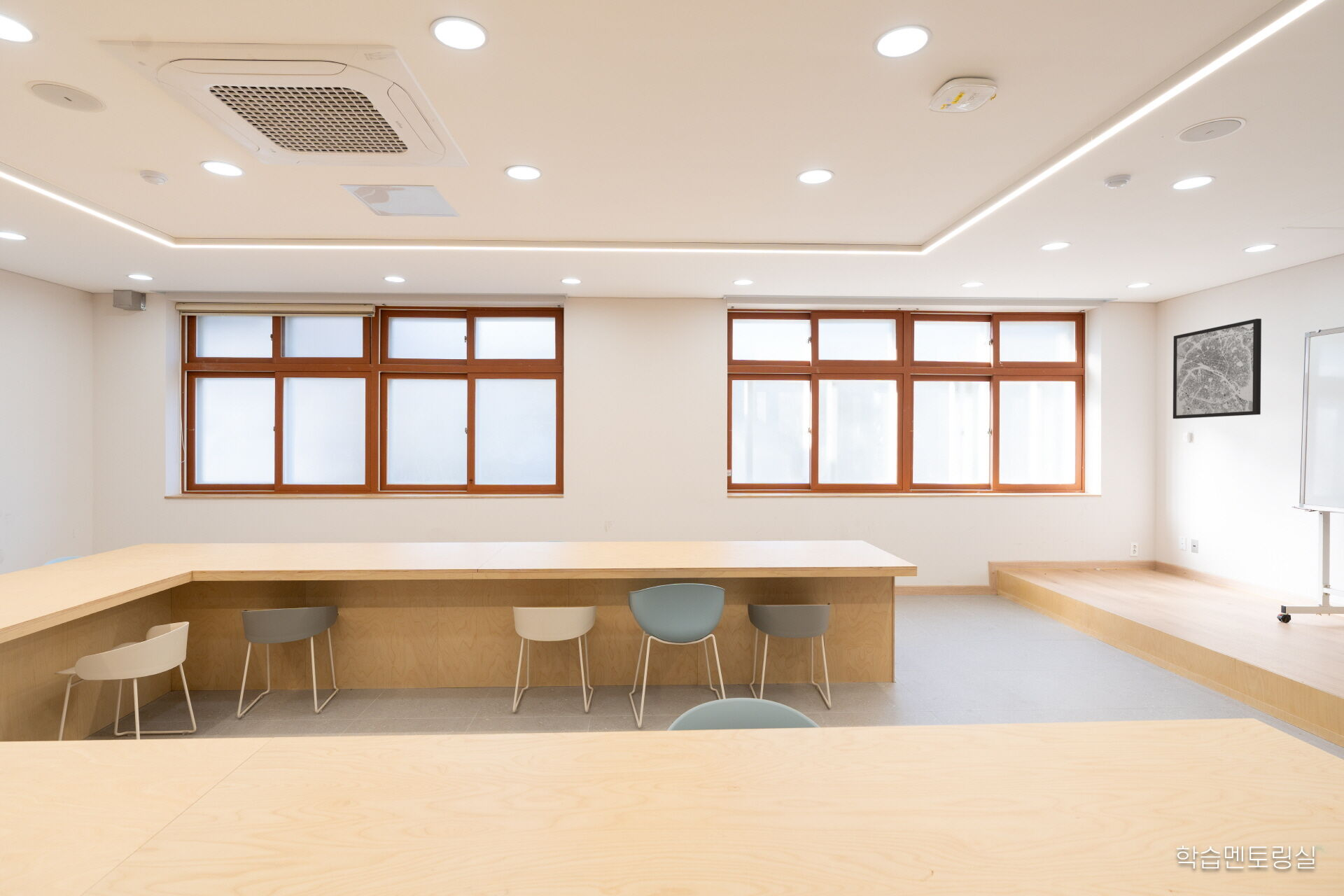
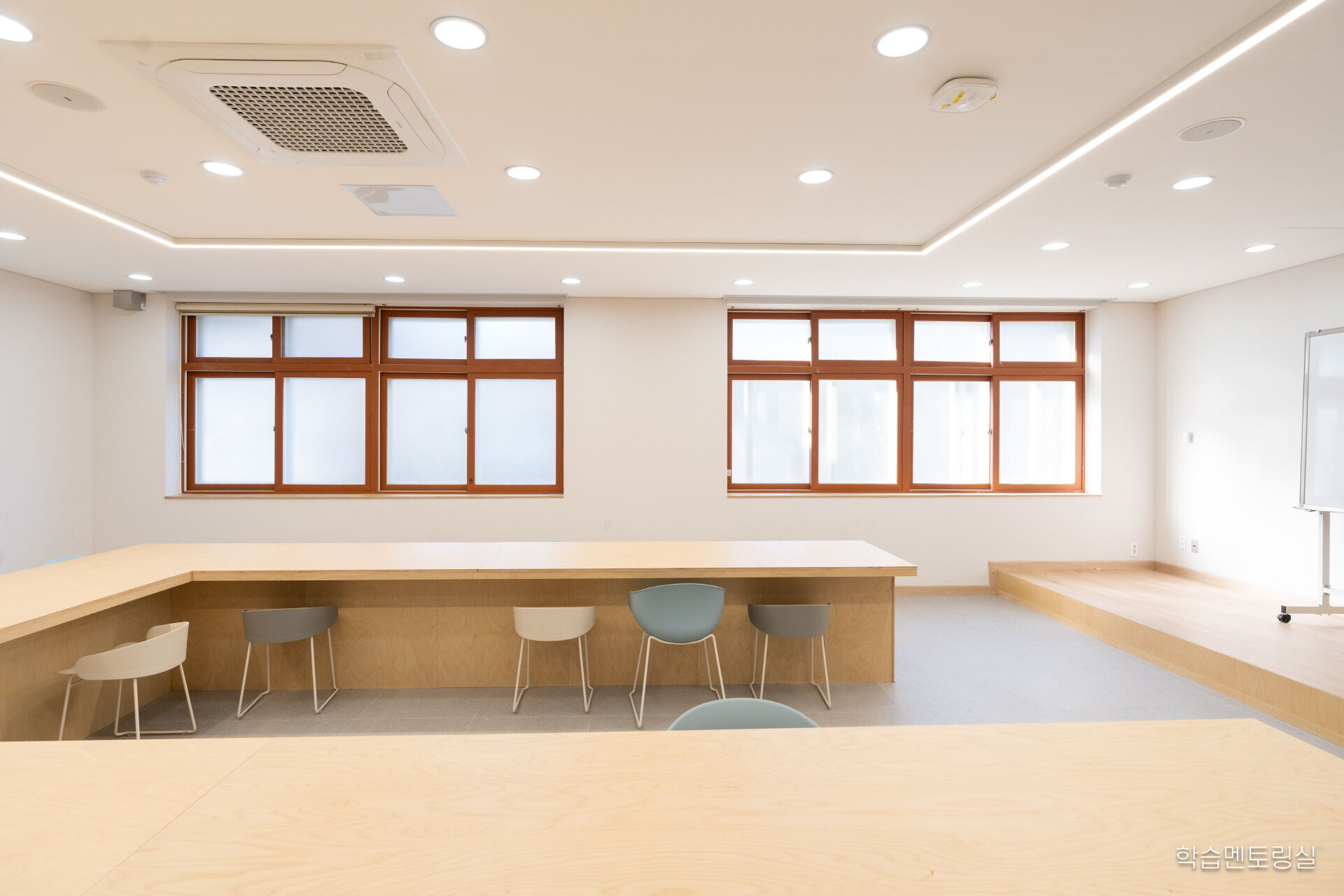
- wall art (1214, 372)
